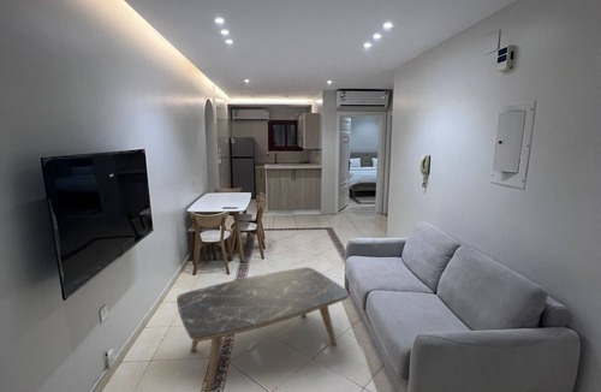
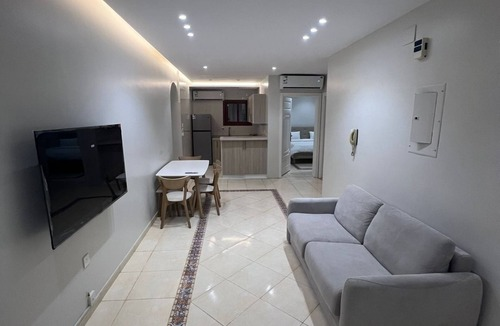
- coffee table (264, 321)
